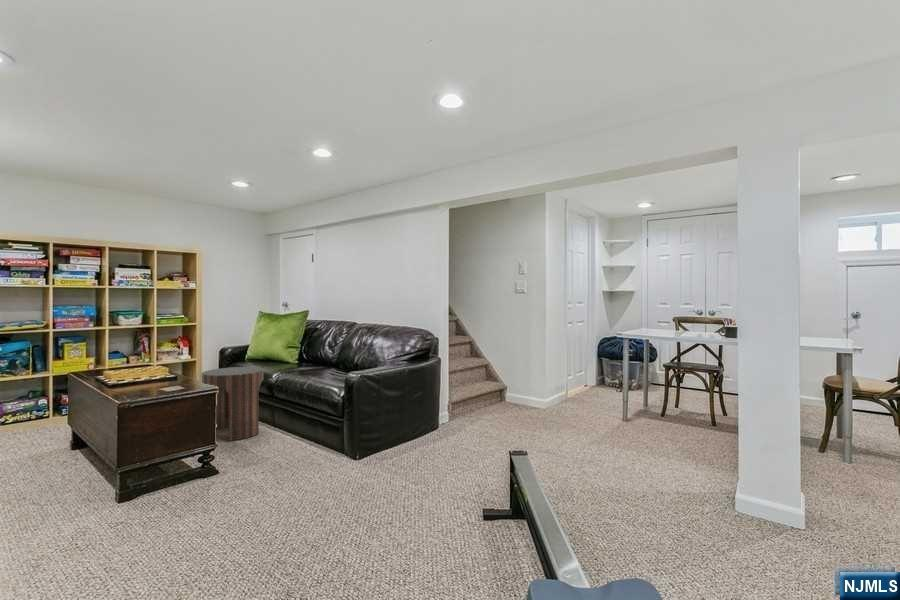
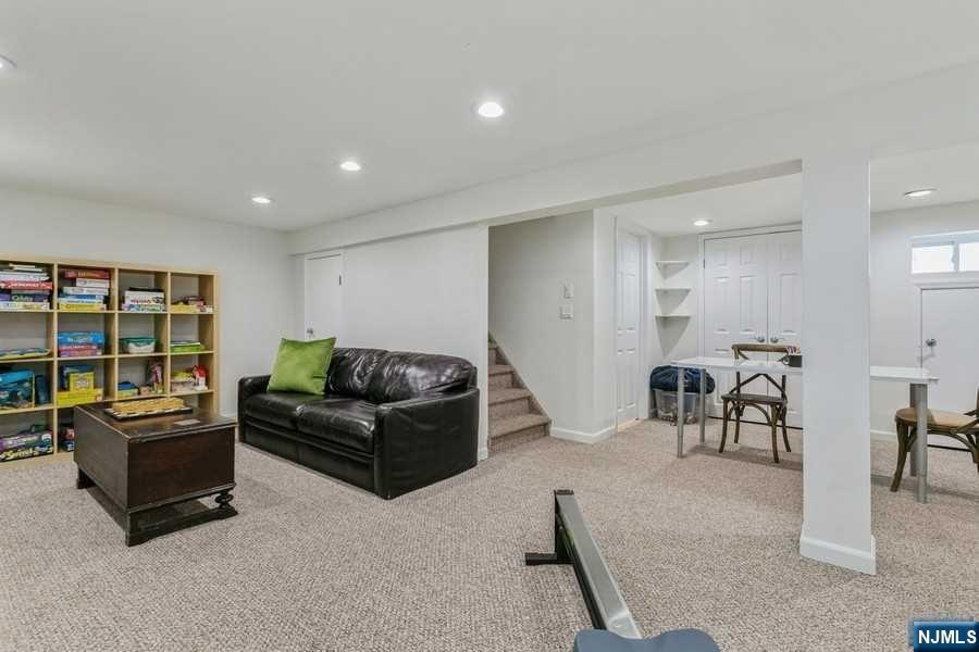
- side table (233, 401)
